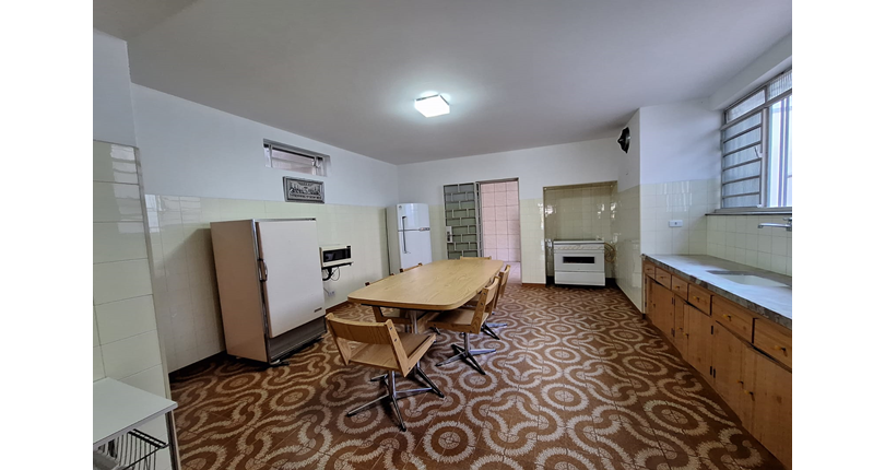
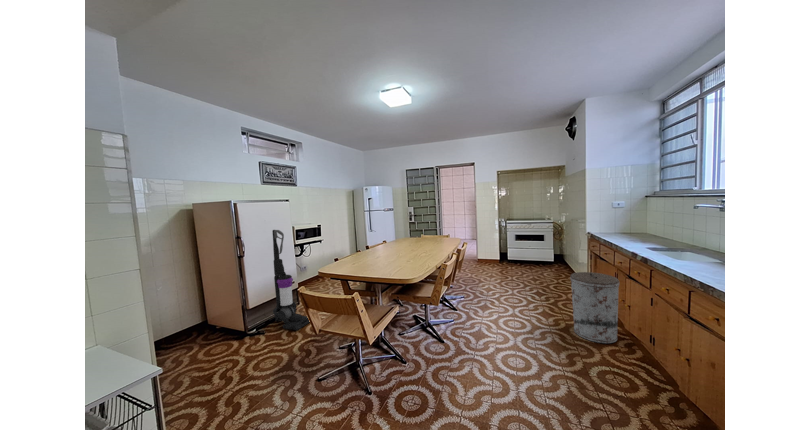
+ vacuum cleaner (287, 276)
+ trash can (594, 304)
